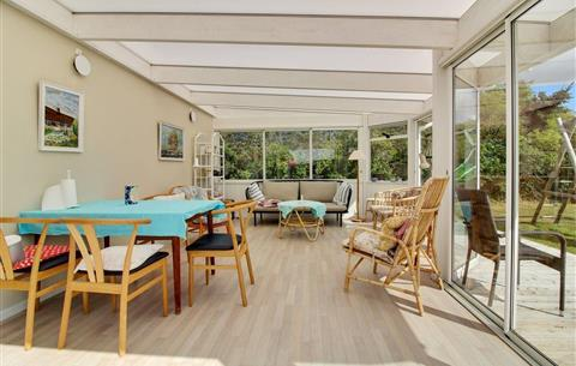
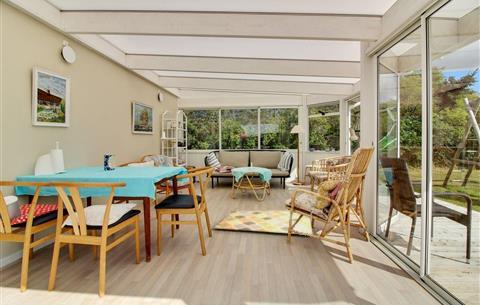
+ rug (269, 214)
